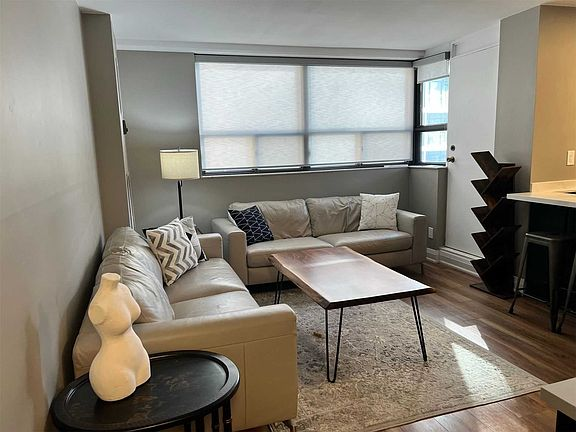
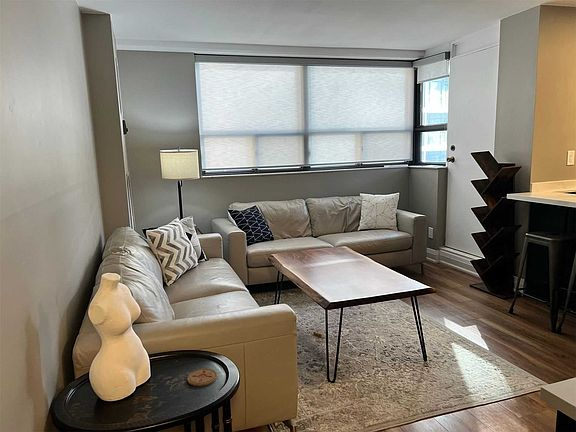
+ coaster (202, 377)
